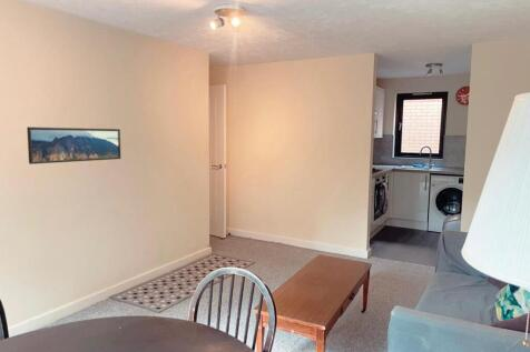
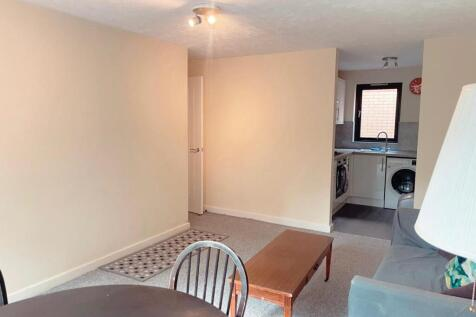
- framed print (79, 144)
